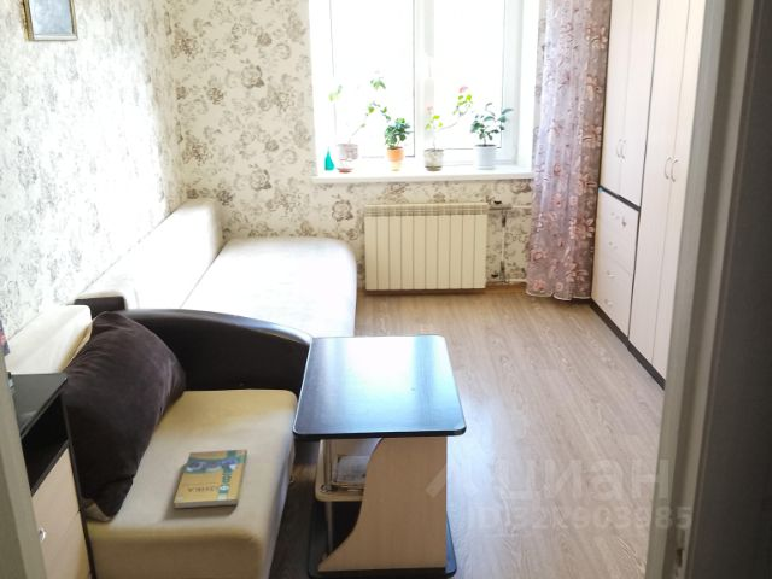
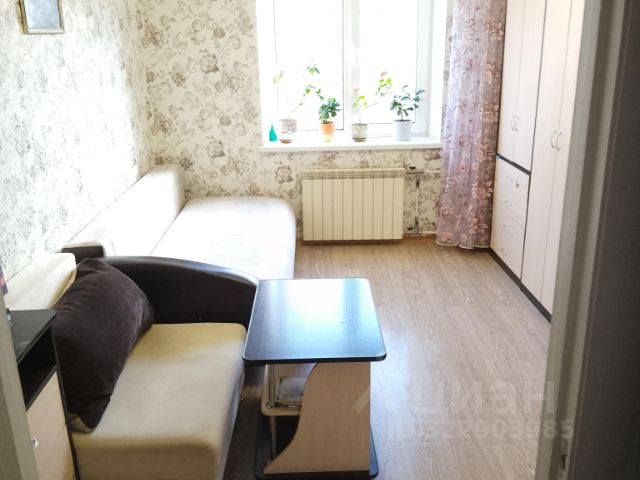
- booklet (212, 476)
